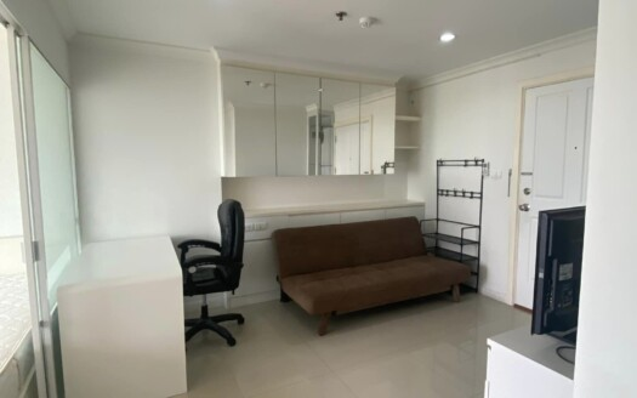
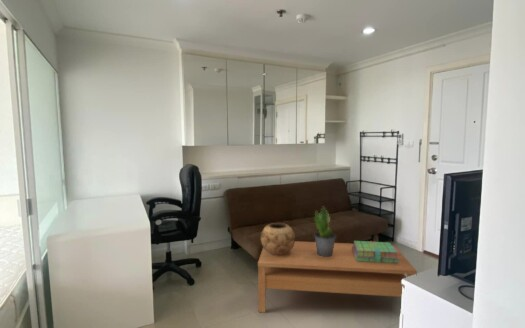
+ decorative bowl (277, 238)
+ coffee table (330, 276)
+ stack of books (374, 250)
+ potted plant (325, 230)
